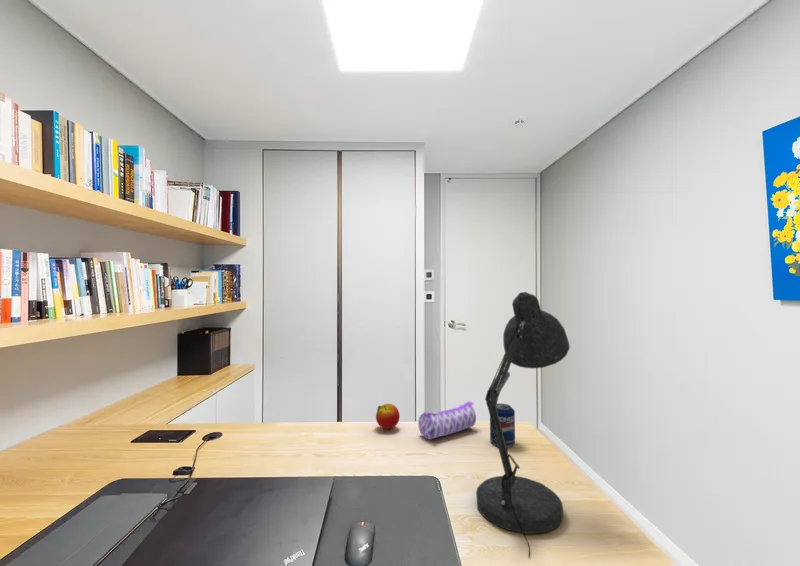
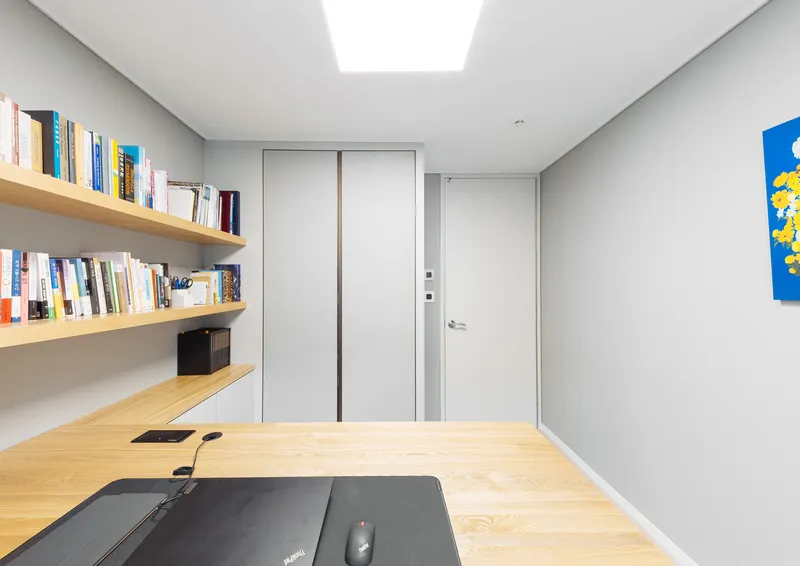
- desk lamp (503, 386)
- apple (387, 416)
- beverage can (502, 424)
- pencil case (447, 419)
